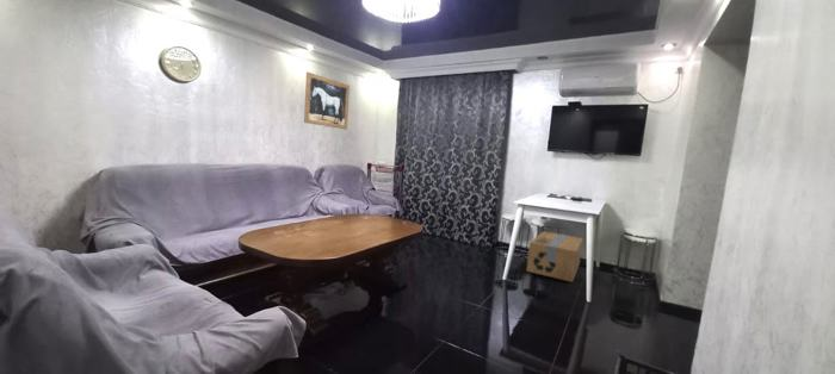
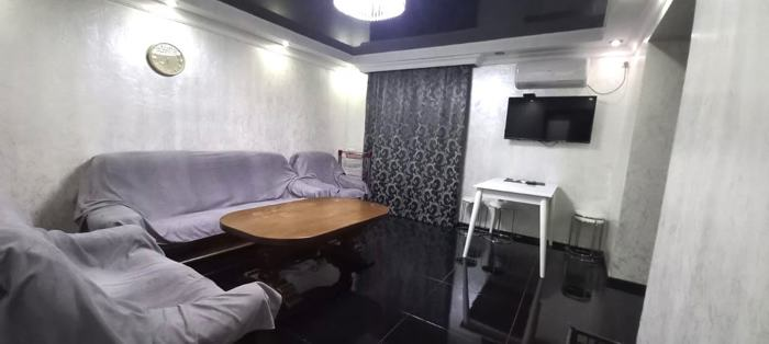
- cardboard box (556, 254)
- wall art (328, 102)
